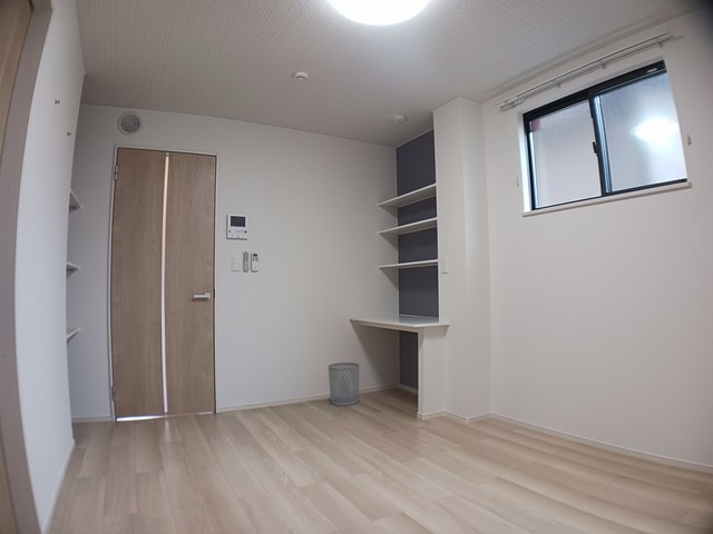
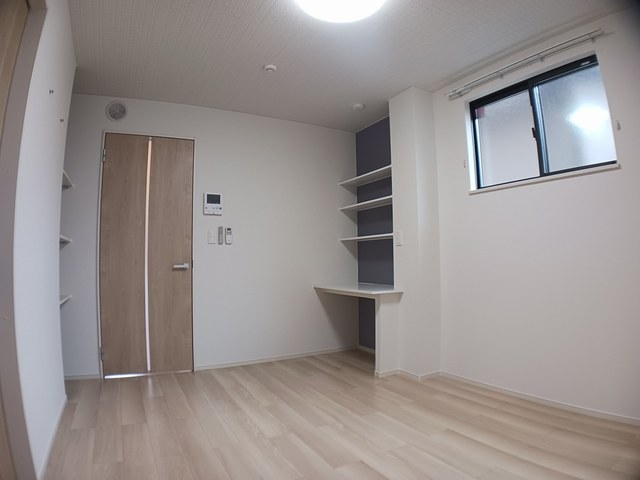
- waste bin (344, 383)
